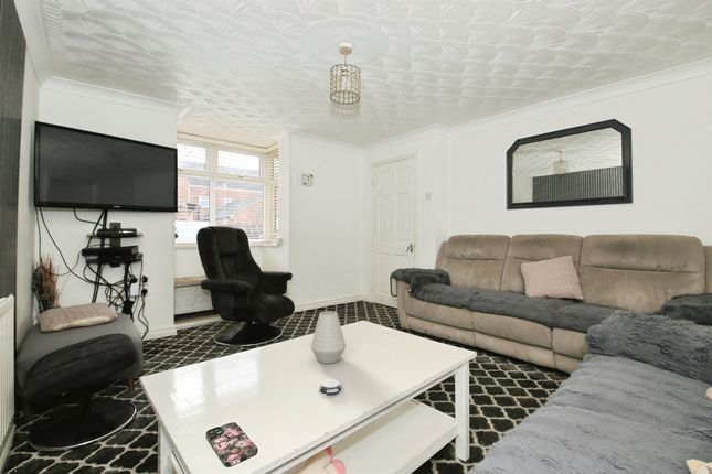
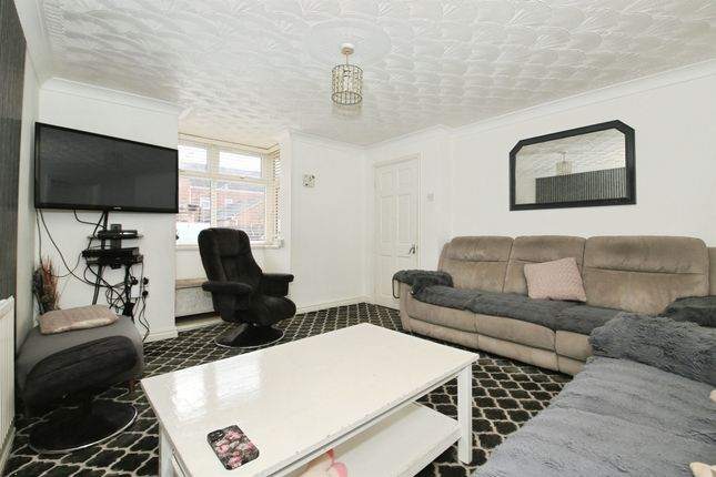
- vase (328, 336)
- architectural model (330, 384)
